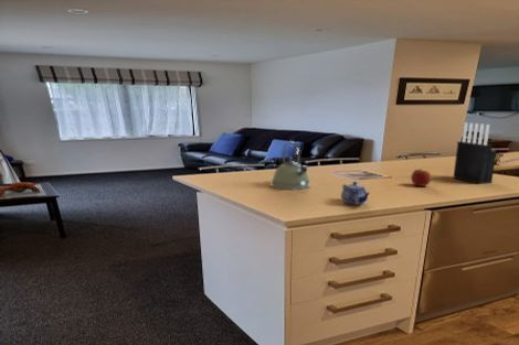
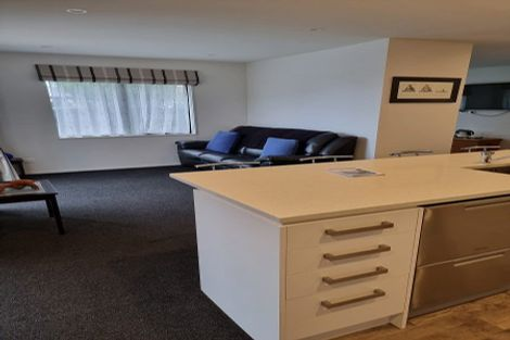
- teapot (356, 192)
- kettle (292, 163)
- fruit (421, 176)
- knife block (477, 152)
